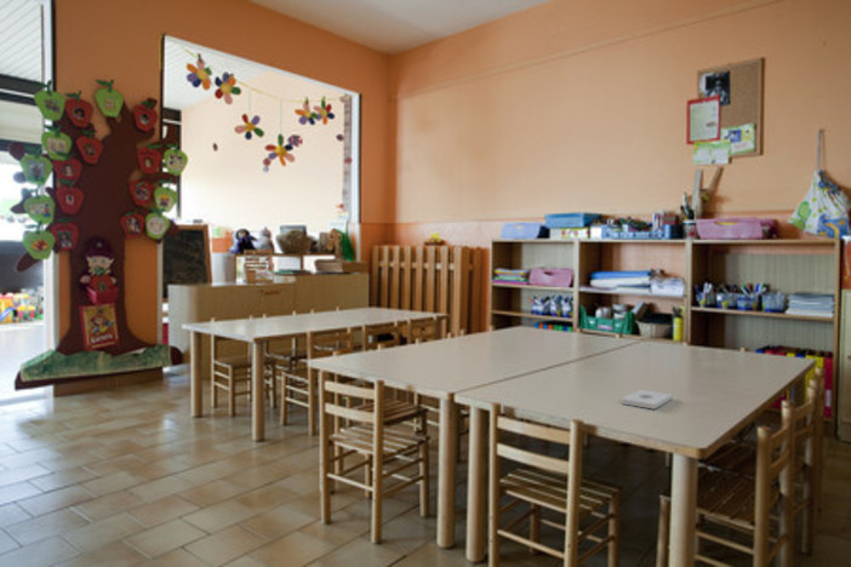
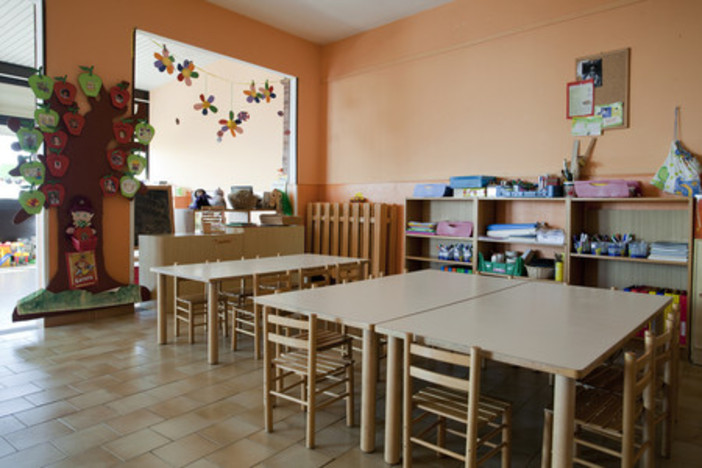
- notepad (646, 399)
